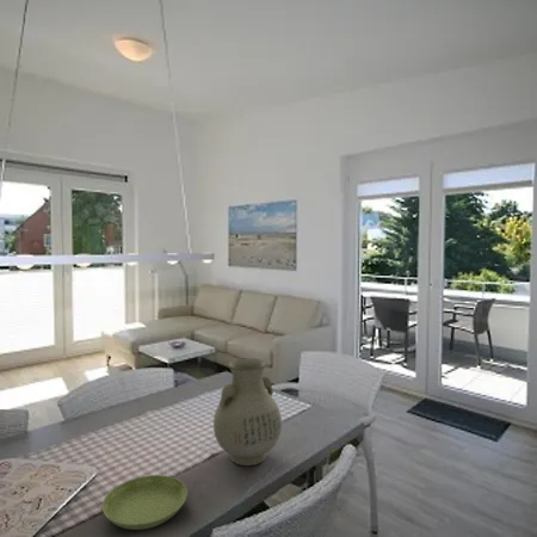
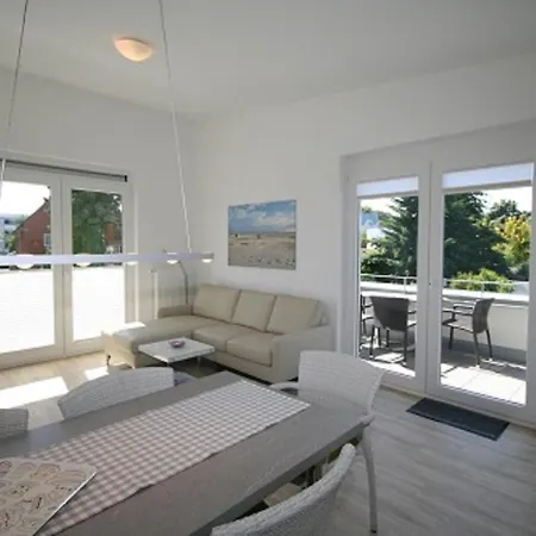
- saucer (146, 502)
- vase (247, 409)
